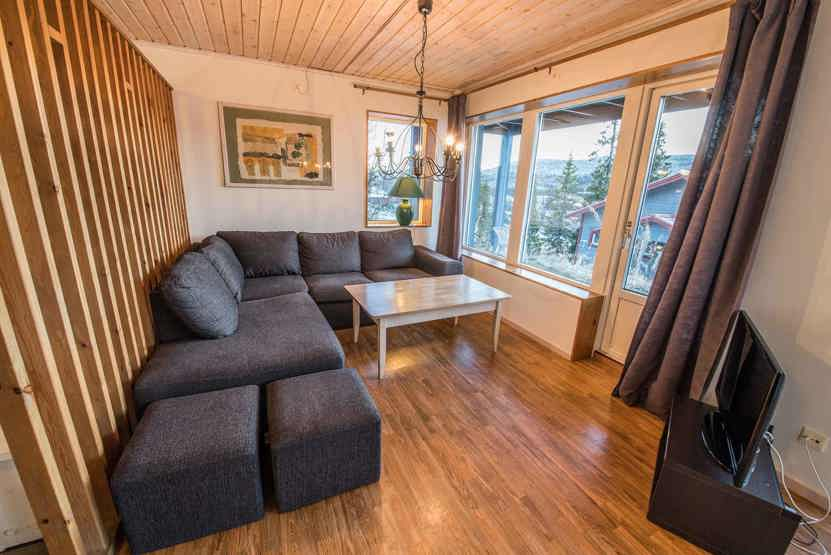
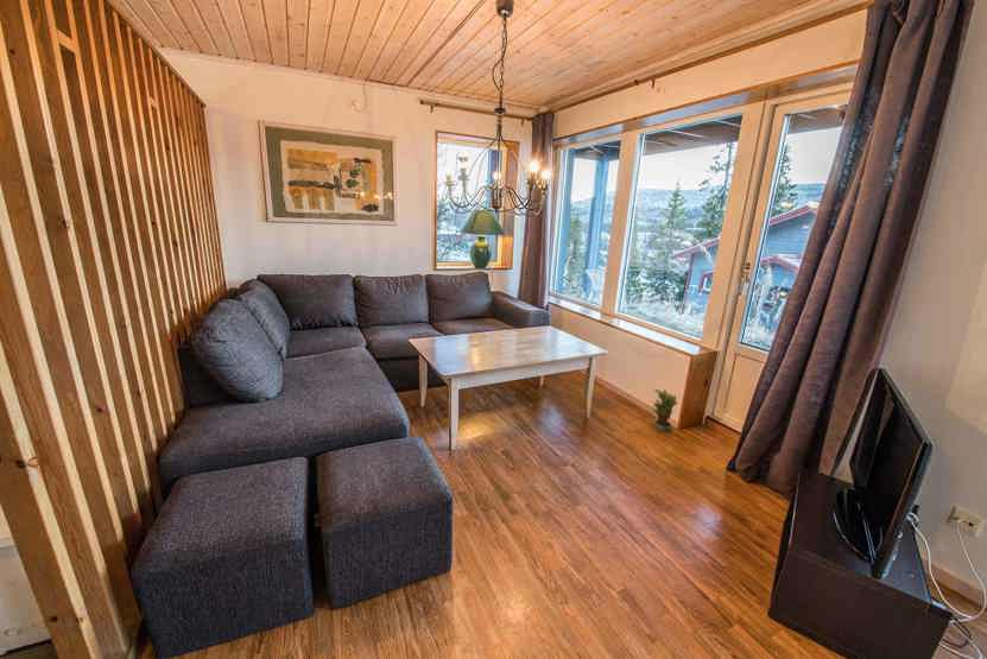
+ potted plant (662, 407)
